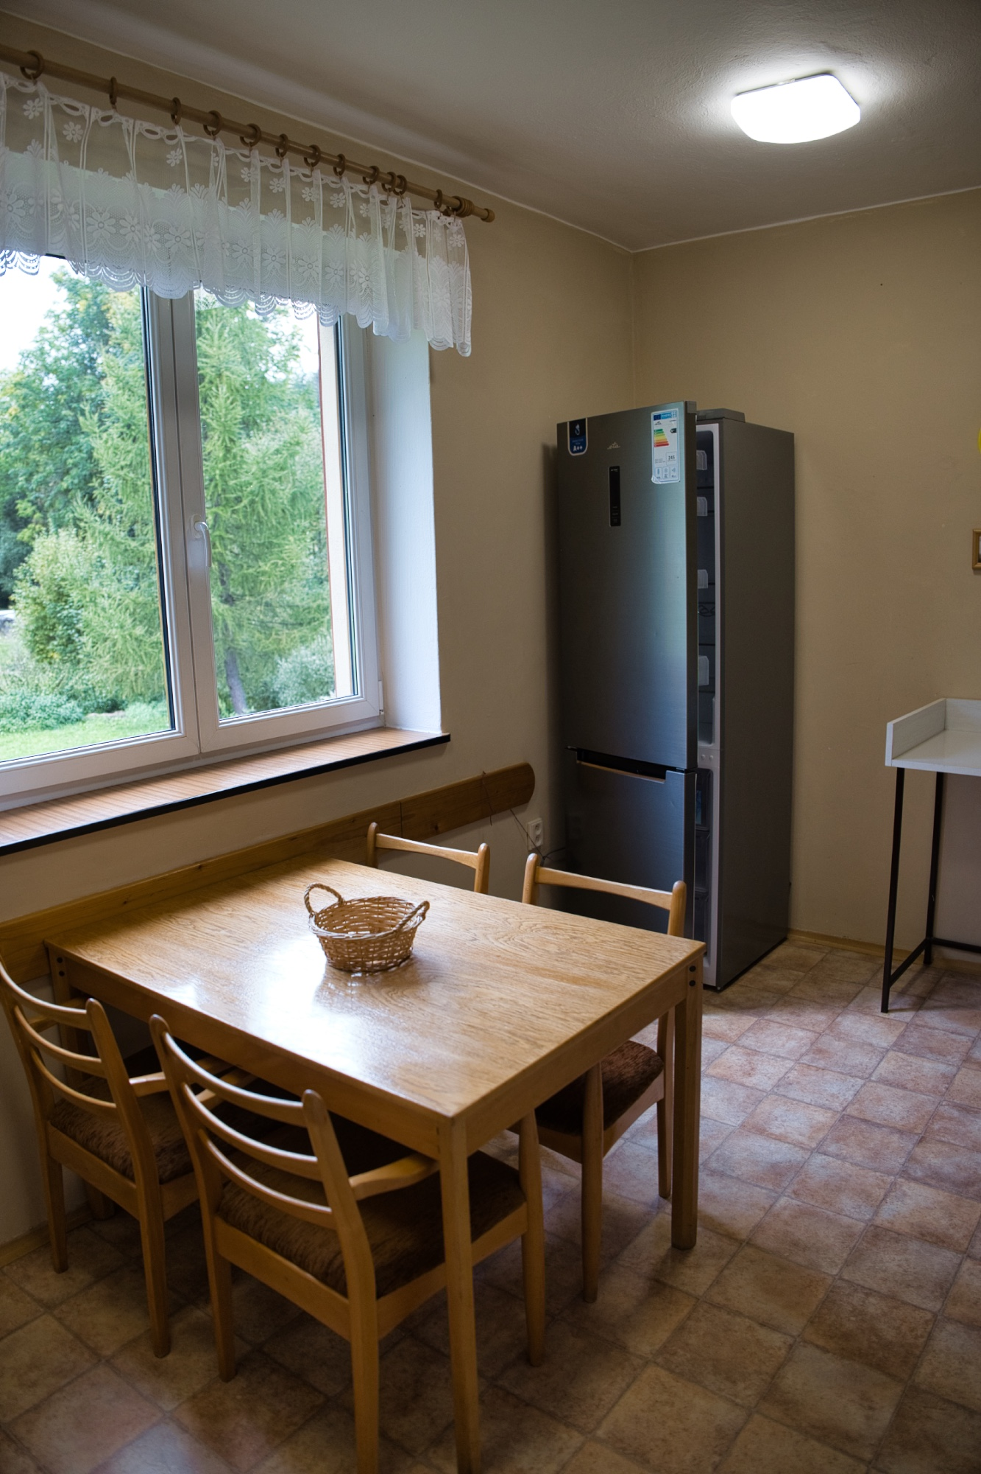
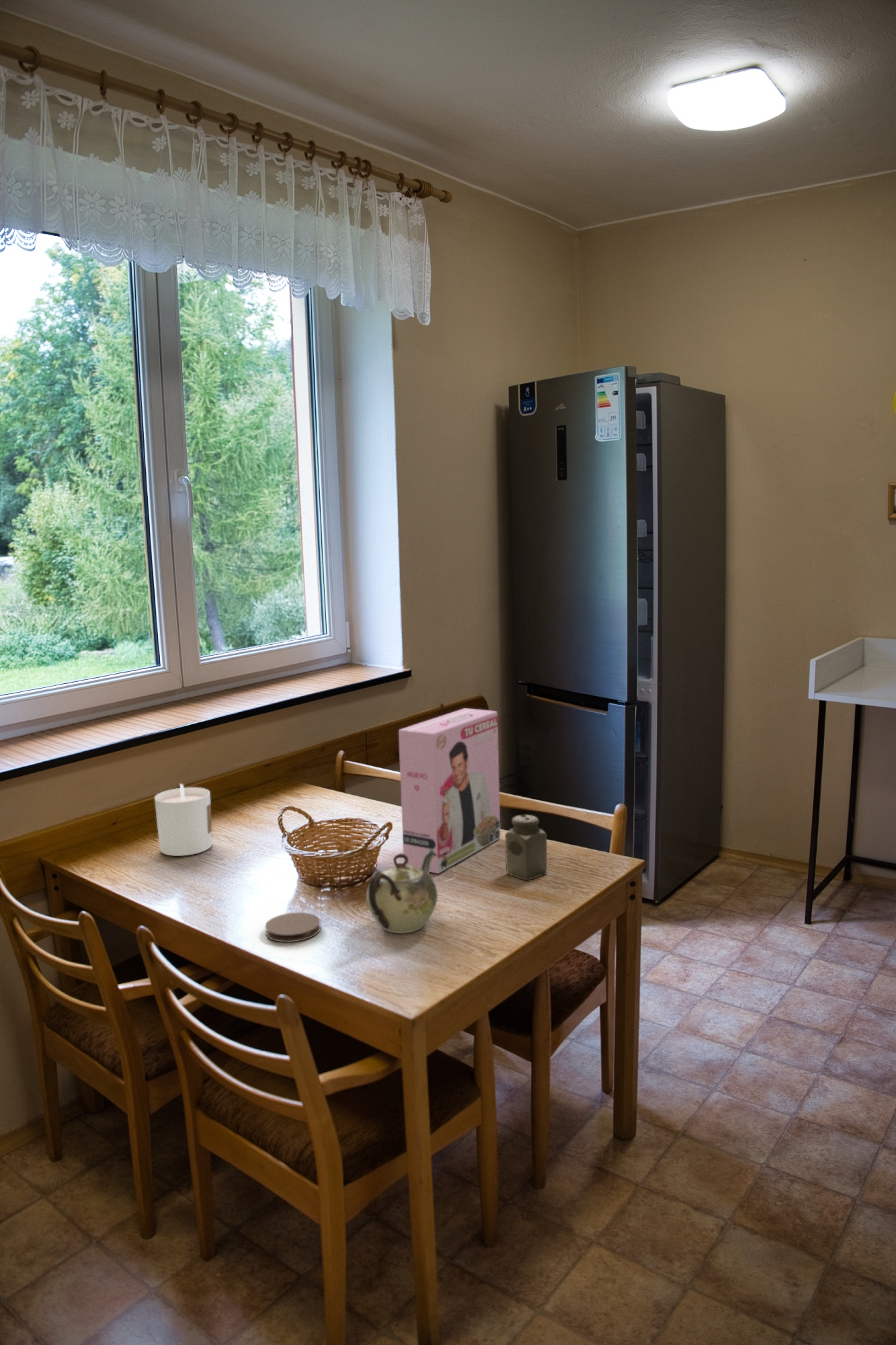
+ candle (184, 816)
+ salt shaker (526, 845)
+ cereal box (452, 787)
+ teapot (405, 888)
+ coaster (293, 927)
